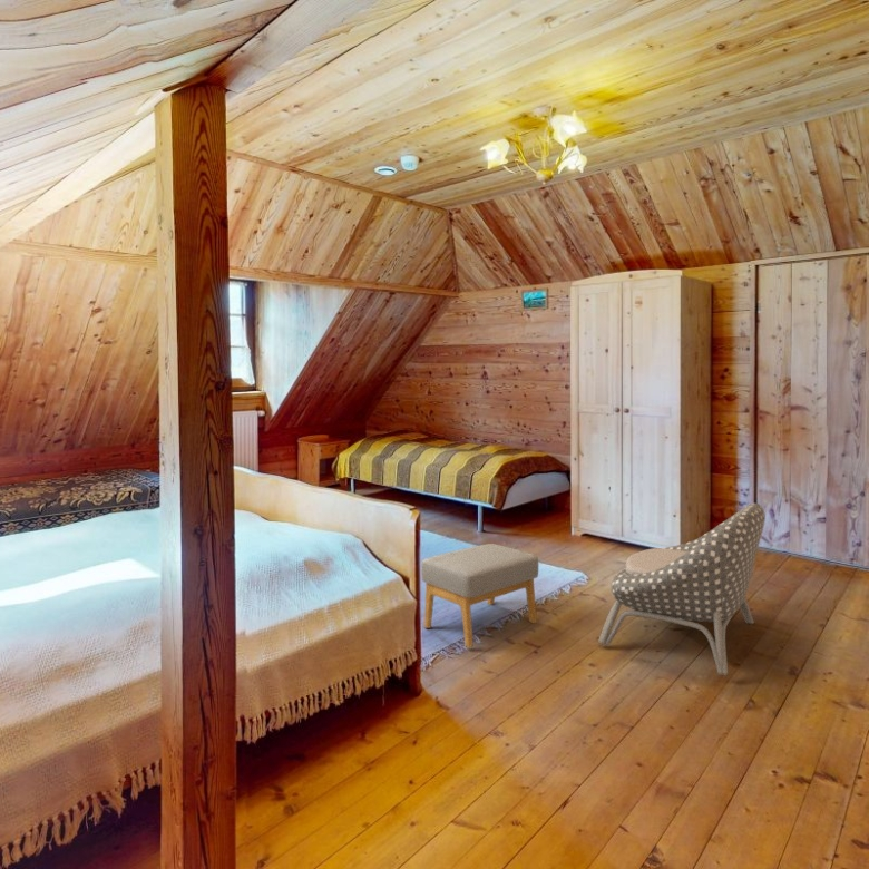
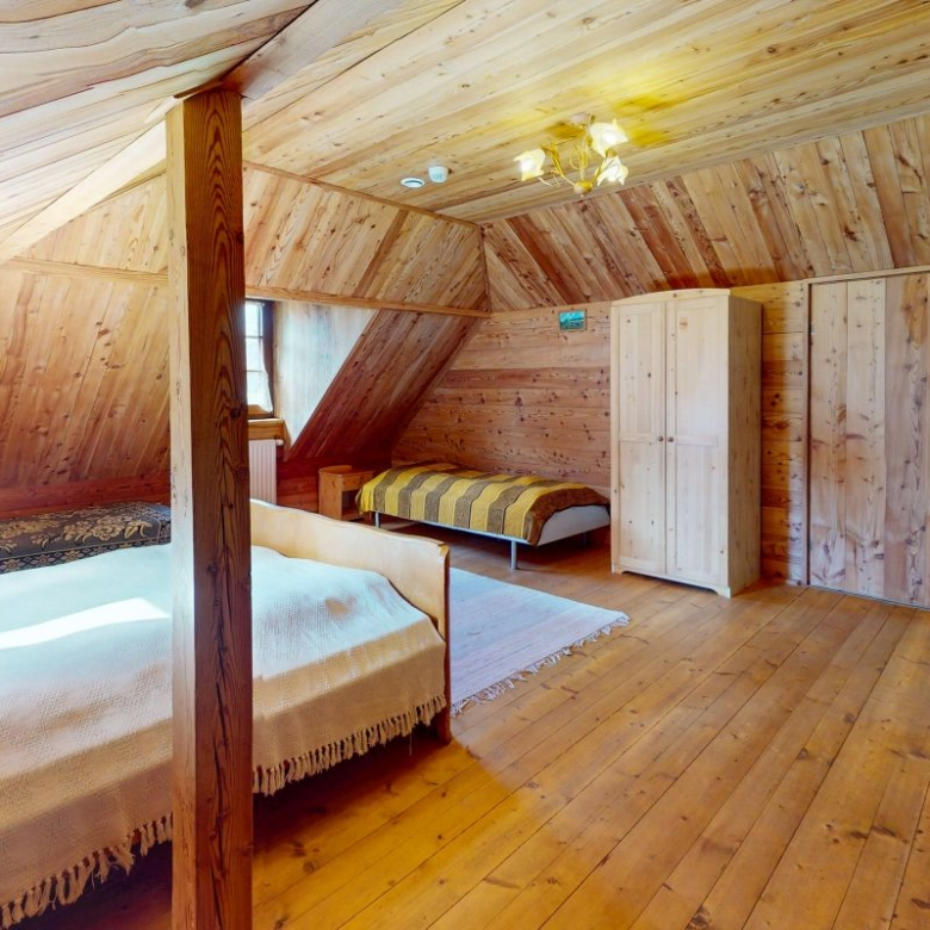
- armchair (680, 567)
- footstool (480, 589)
